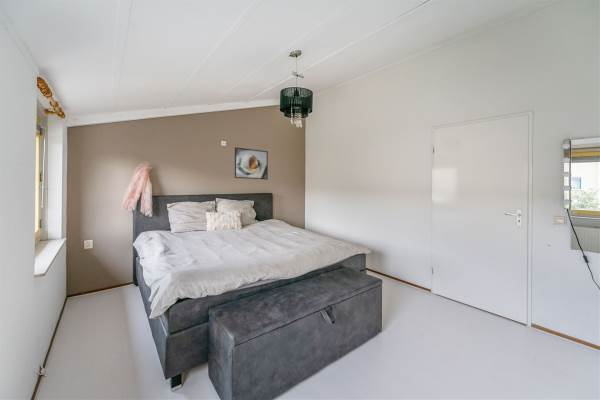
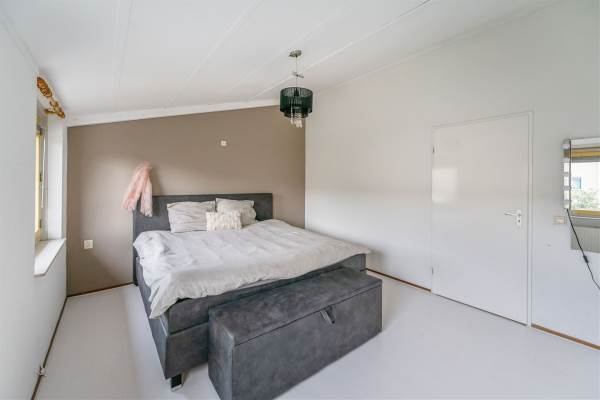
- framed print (251, 164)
